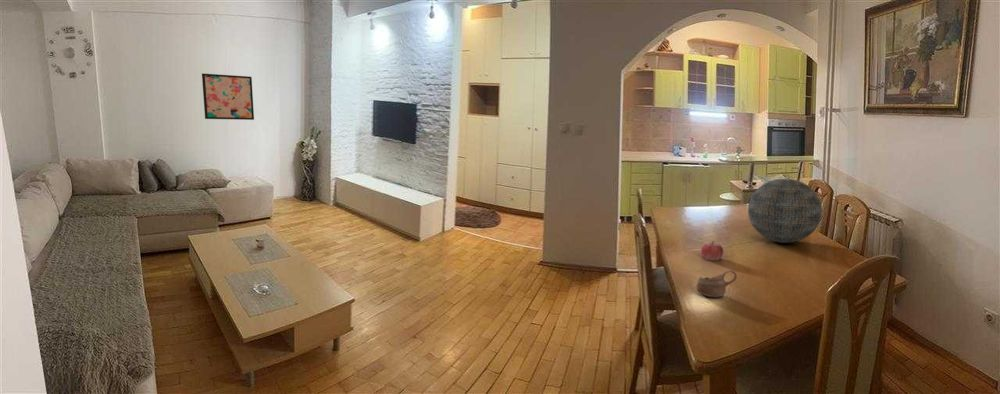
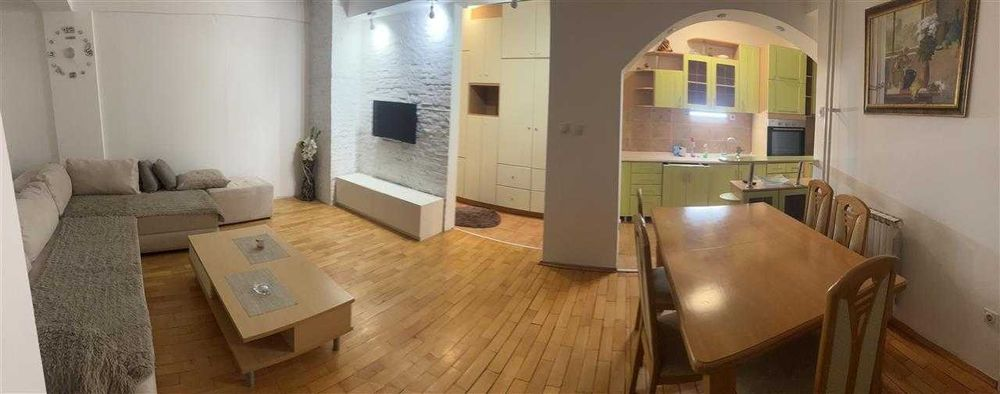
- decorative orb (783, 210)
- fruit (712, 249)
- cup (715, 283)
- wall art (228, 97)
